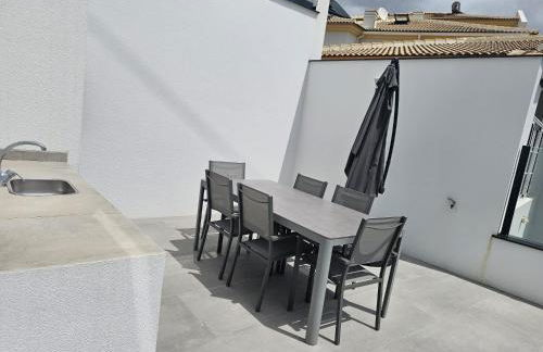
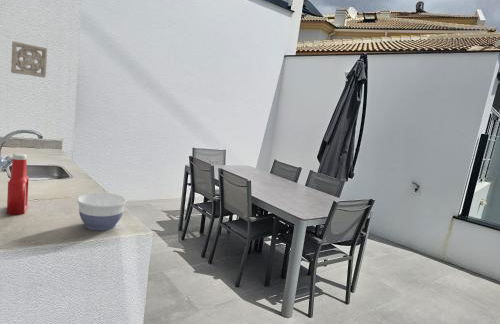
+ soap bottle (18, 182)
+ wall ornament (29, 60)
+ bowl (101, 212)
